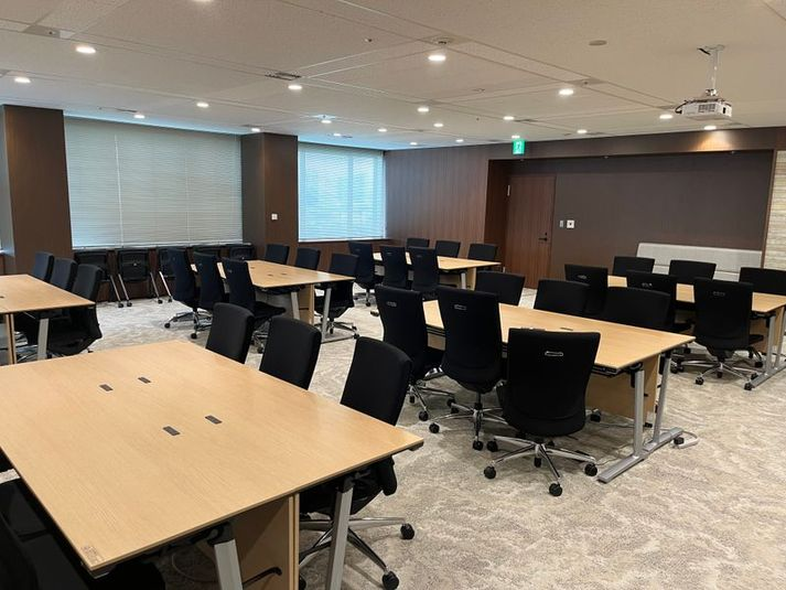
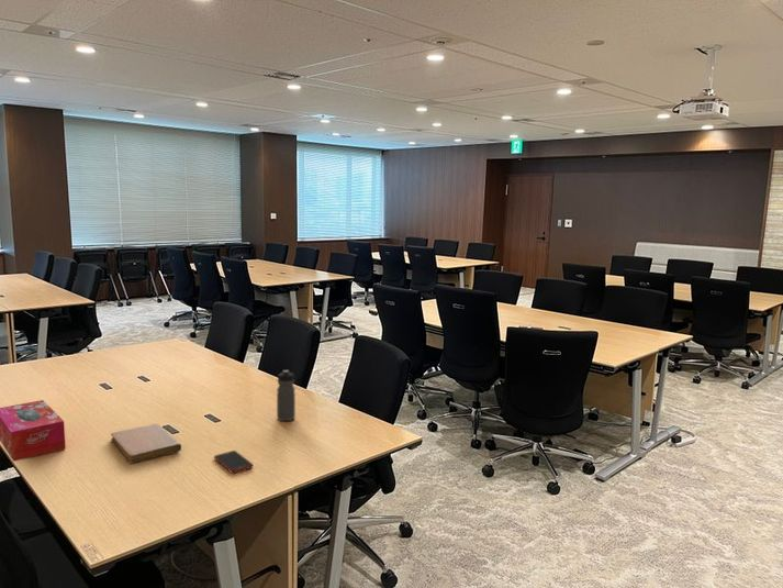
+ tissue box (29, 428)
+ cell phone (233, 461)
+ water bottle (286, 393)
+ notebook (145, 441)
